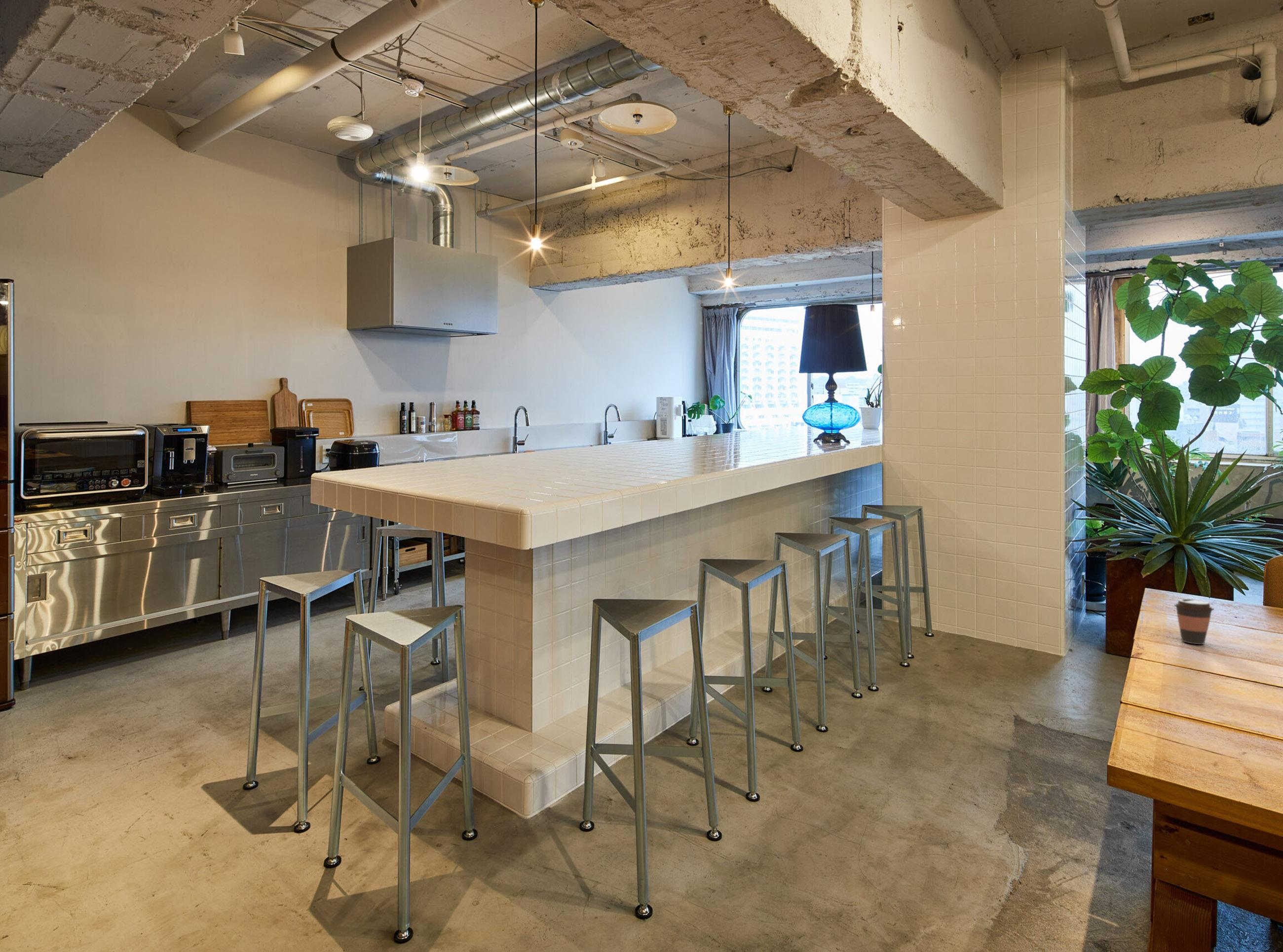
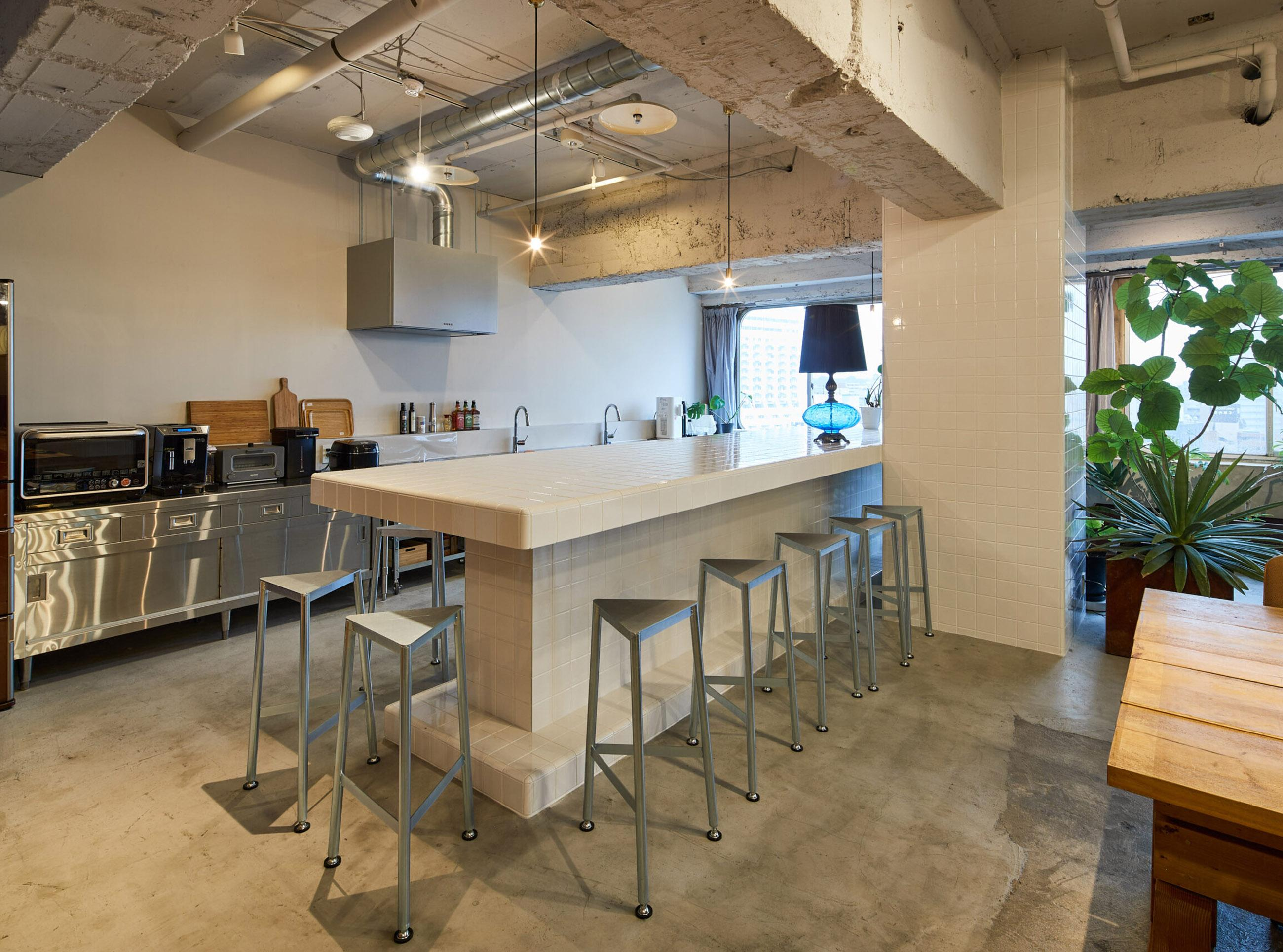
- coffee cup (1193, 622)
